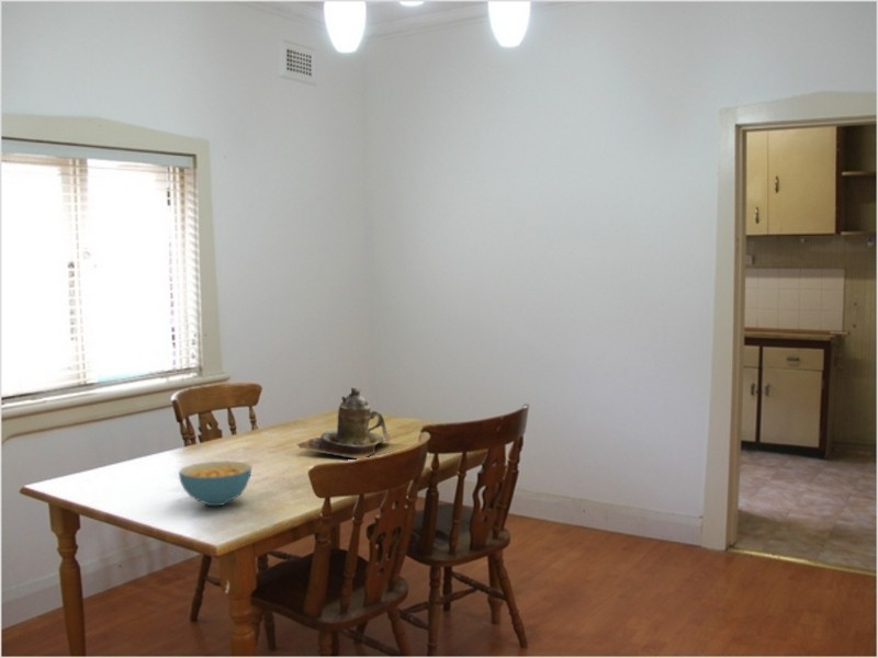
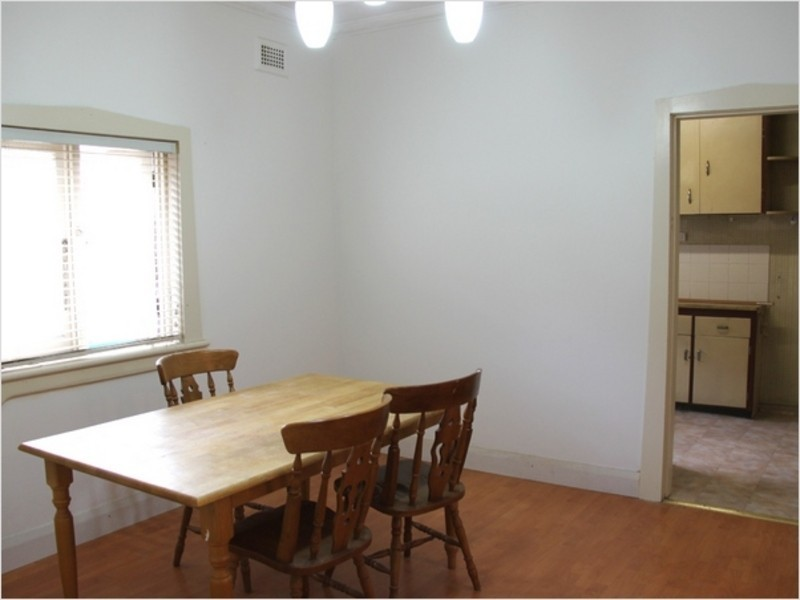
- cereal bowl (216, 486)
- teapot (346, 418)
